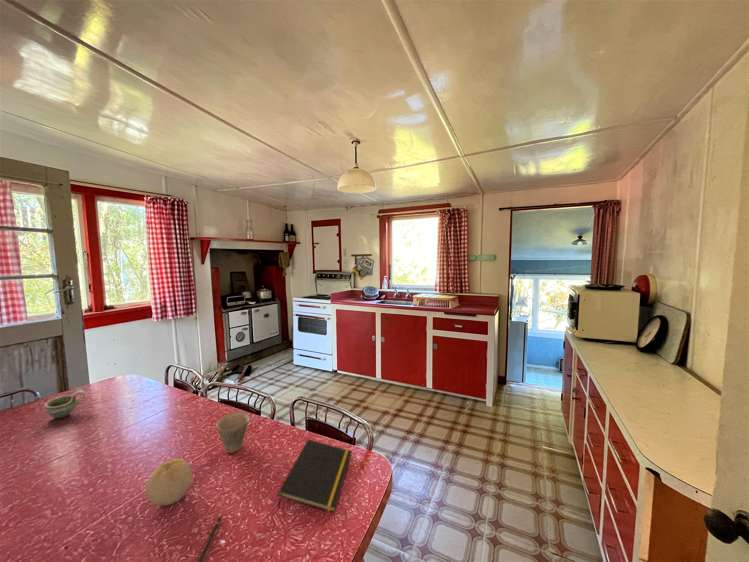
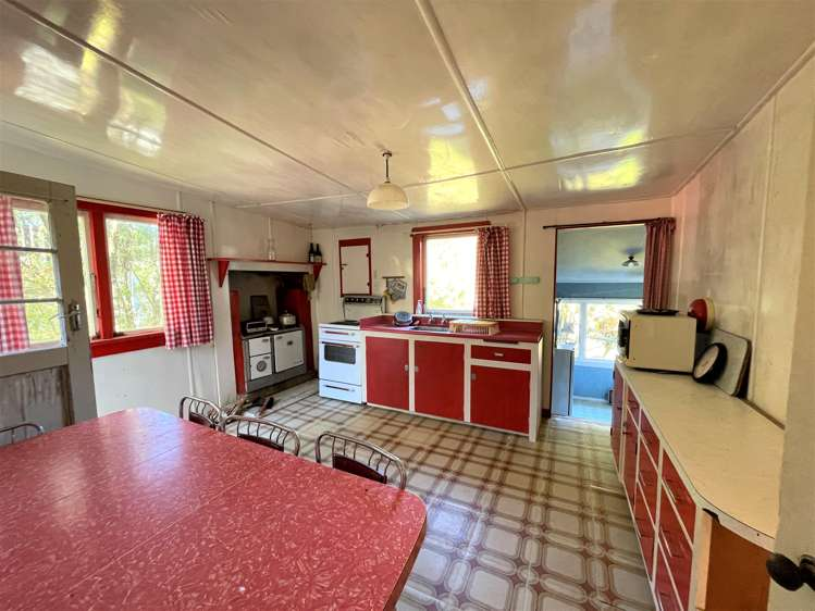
- fruit (170, 482)
- cup (233, 434)
- cup (64, 405)
- notepad (319, 470)
- pen (209, 540)
